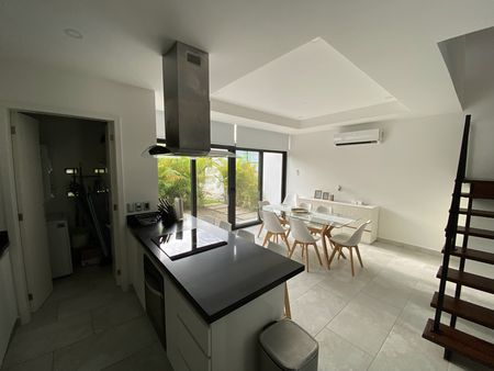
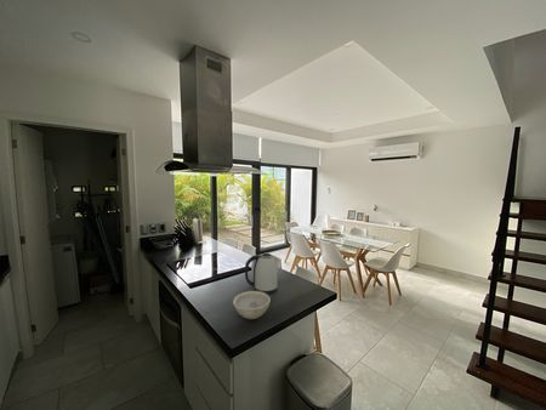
+ bowl (251, 307)
+ kettle (261, 271)
